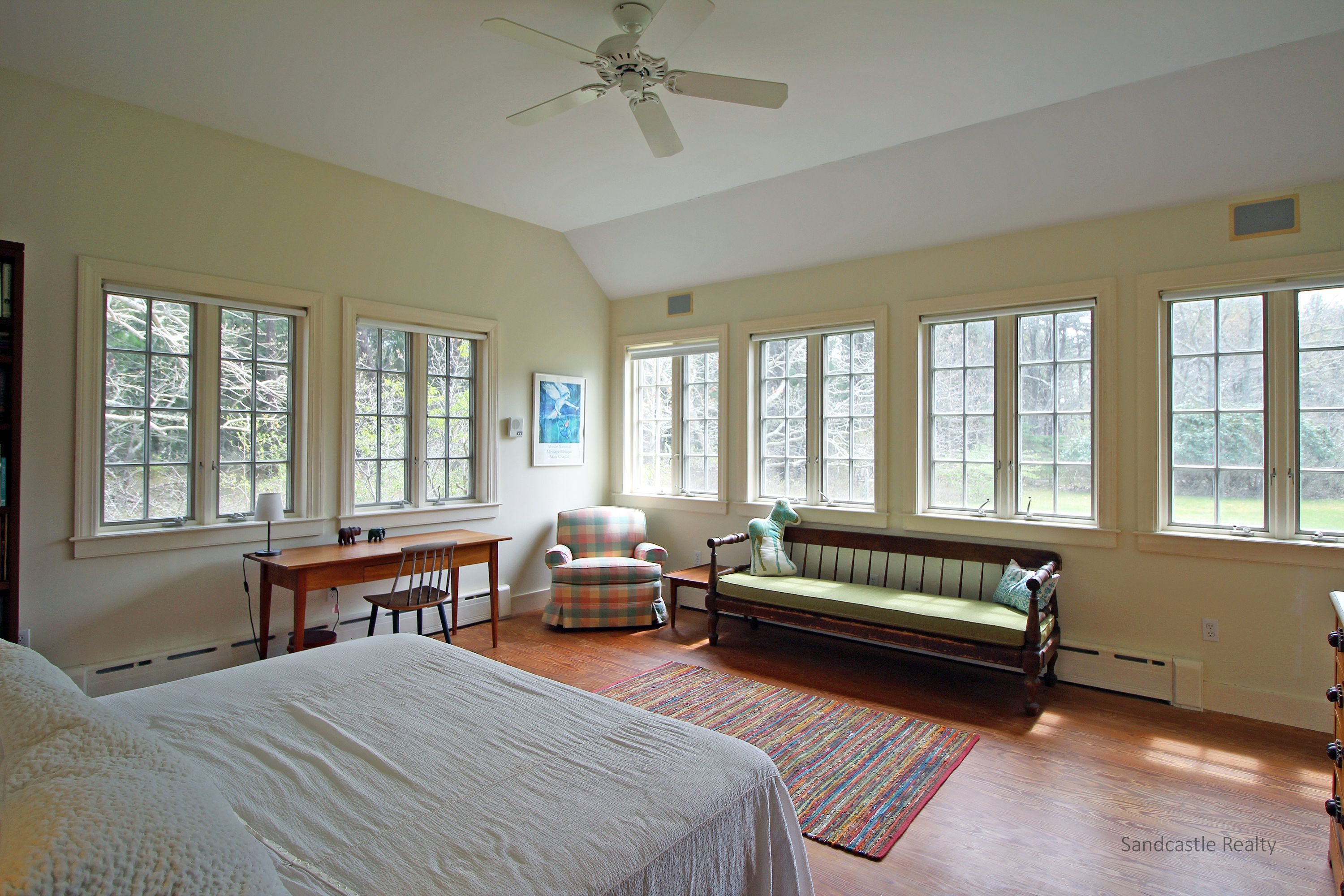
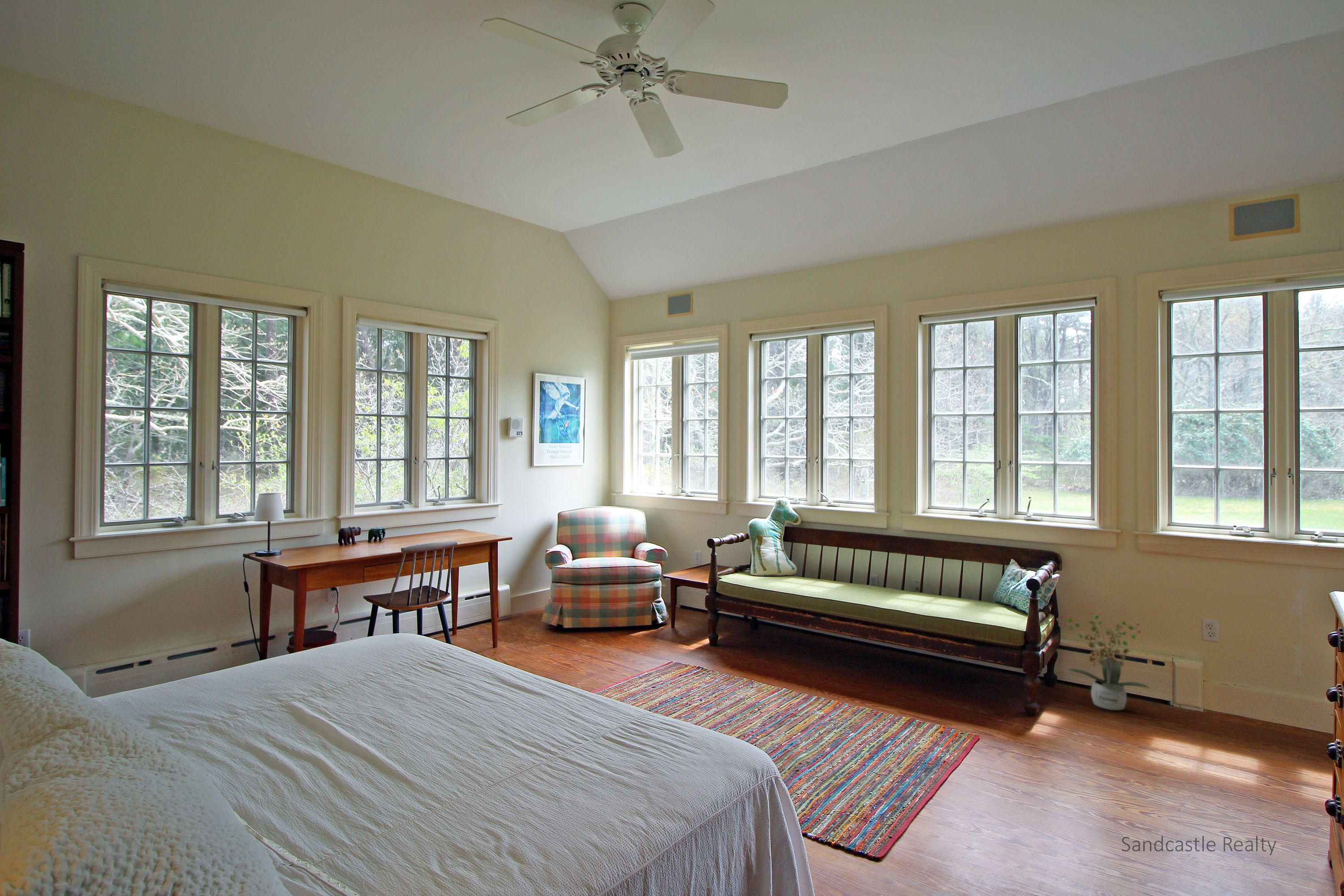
+ potted plant (1104, 661)
